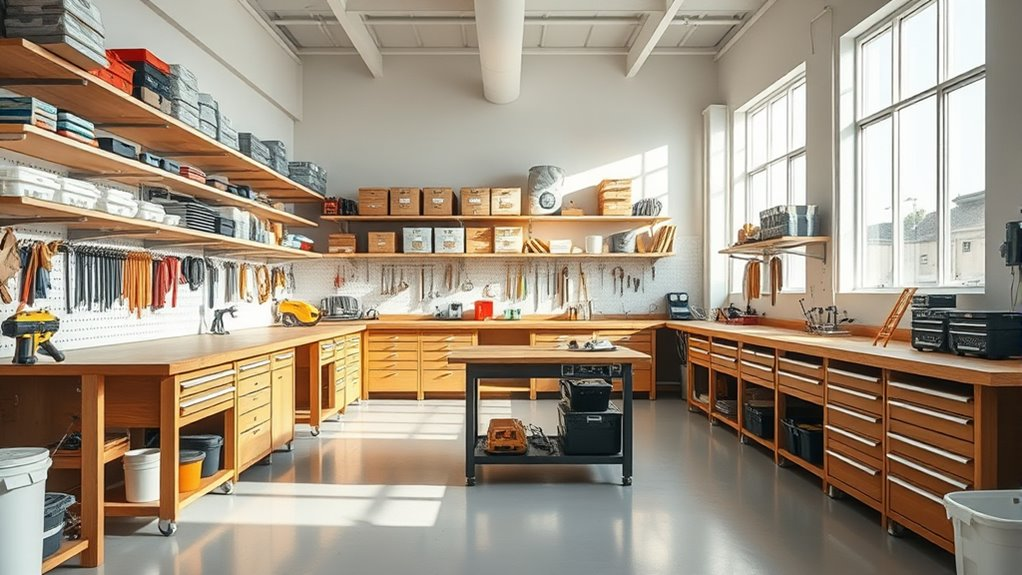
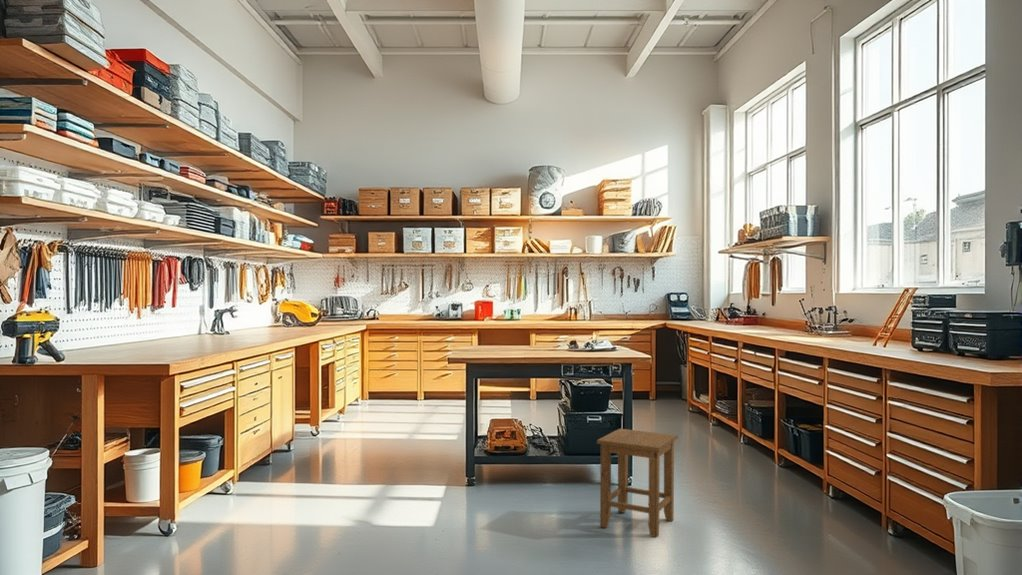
+ stool (636, 488)
